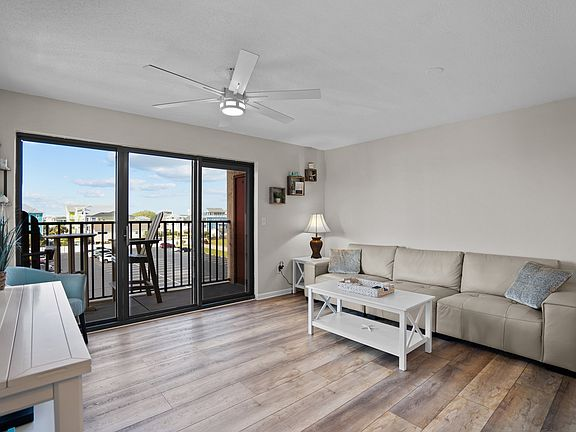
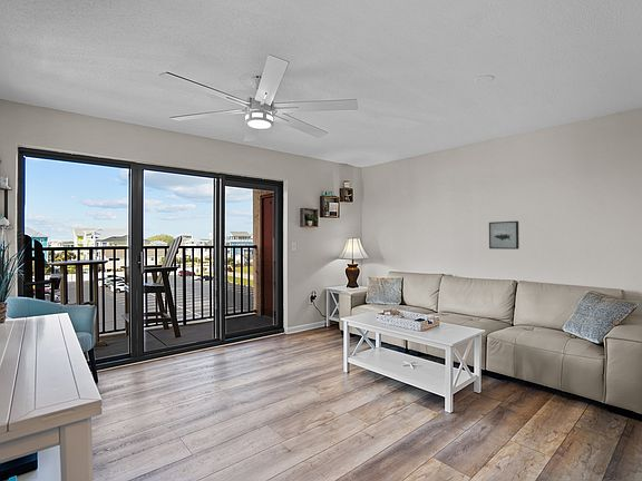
+ wall art (503, 235)
